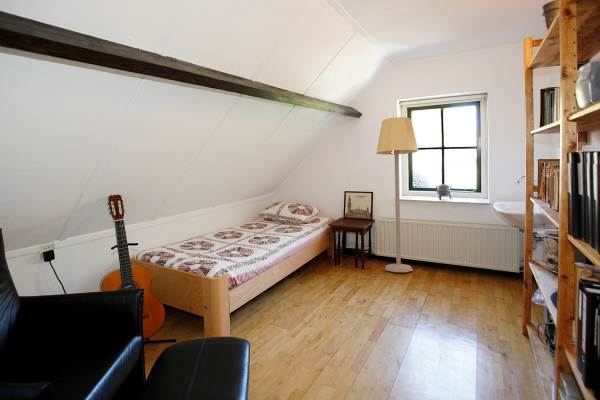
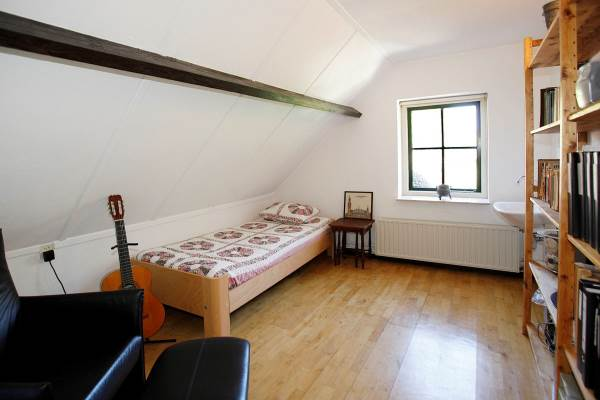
- lamp (397, 195)
